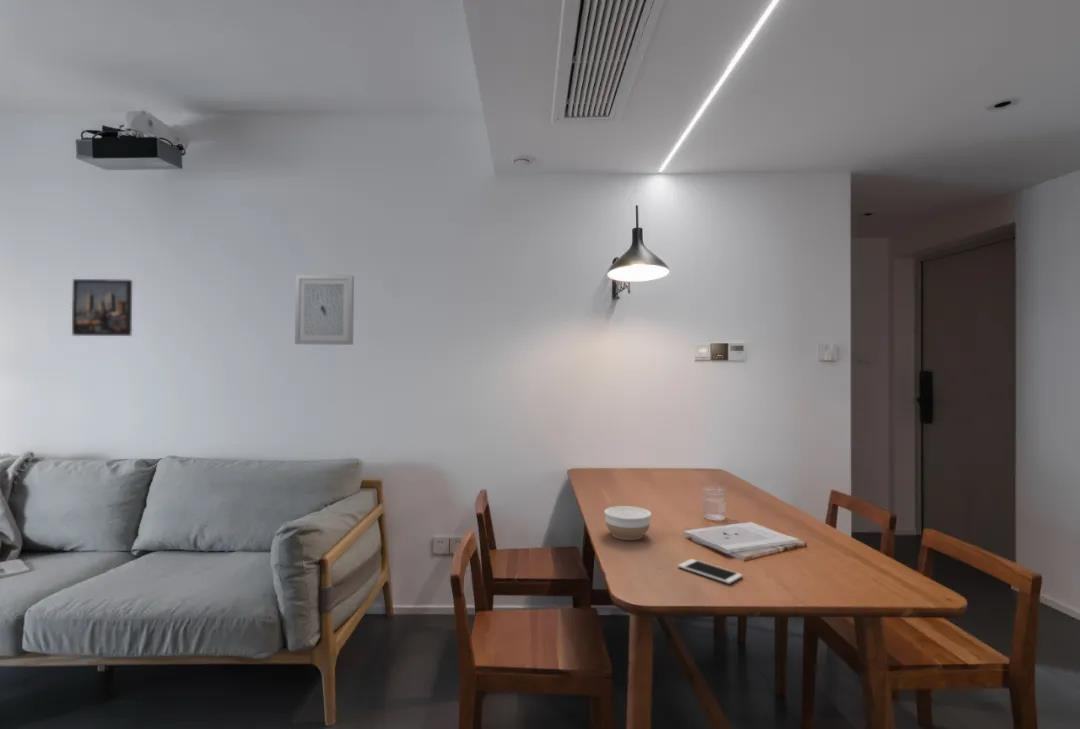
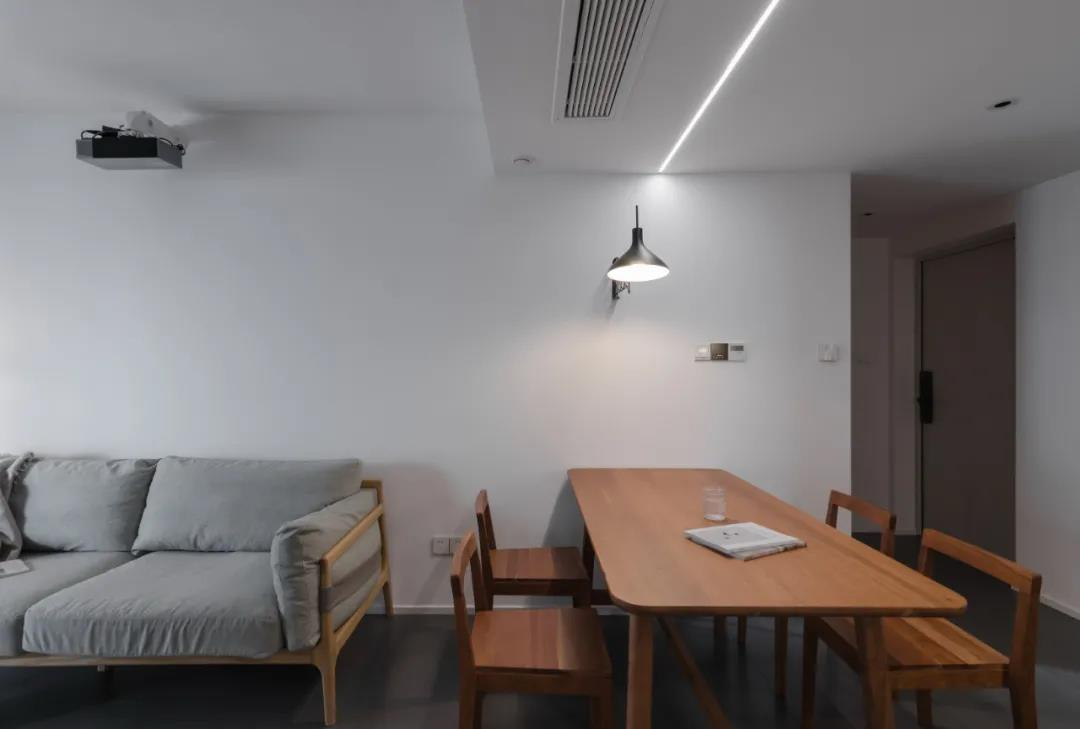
- bowl (627, 523)
- cell phone (709, 570)
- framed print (102, 307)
- wall art (324, 309)
